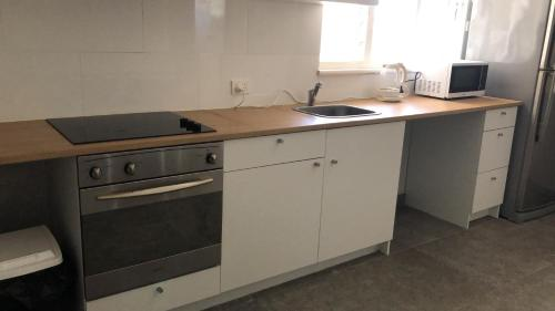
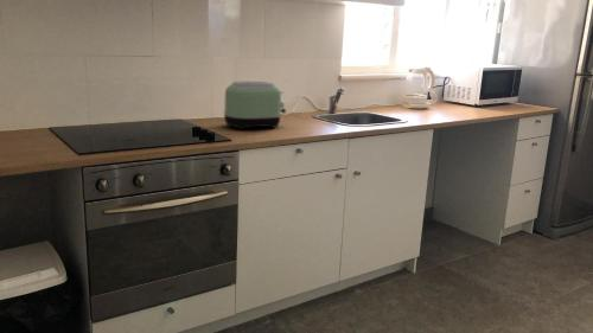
+ toaster (255, 104)
